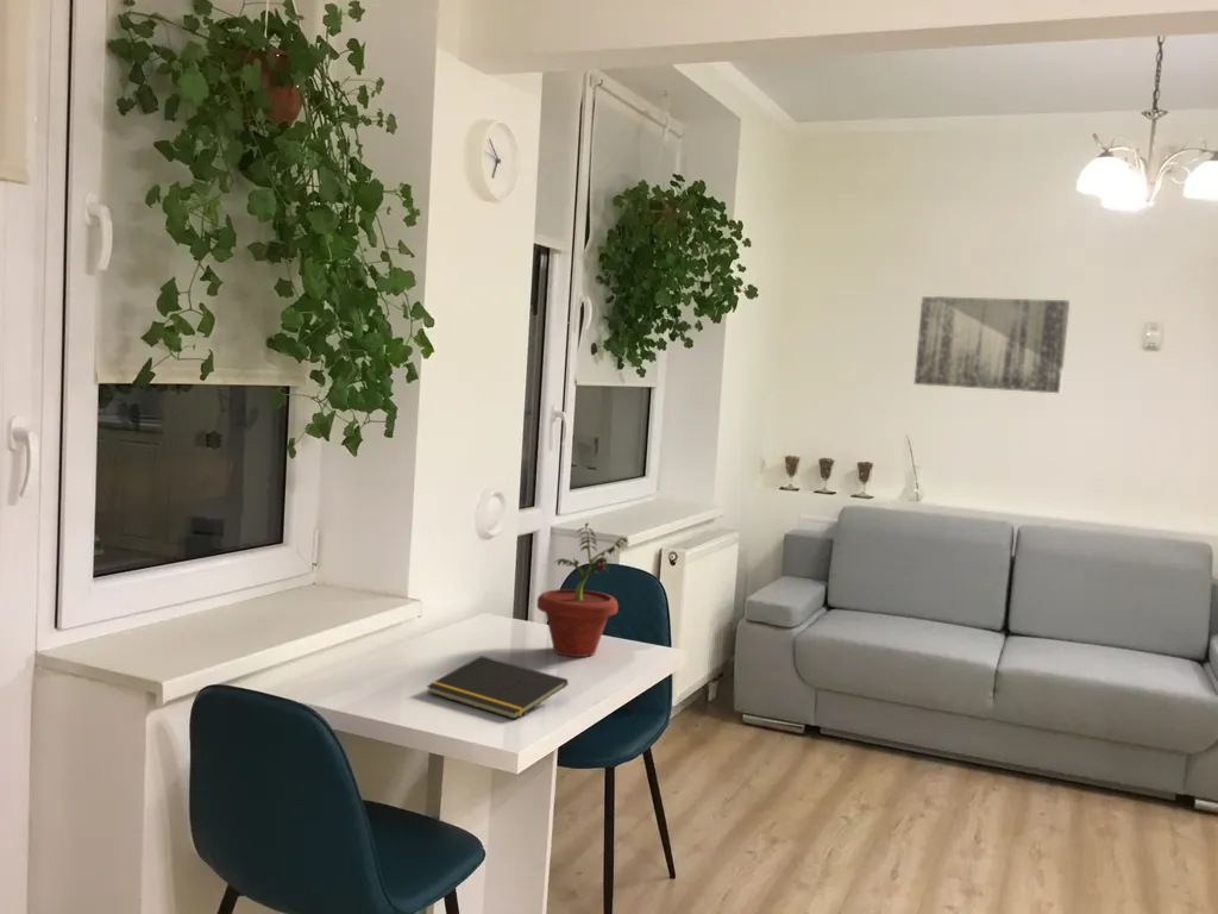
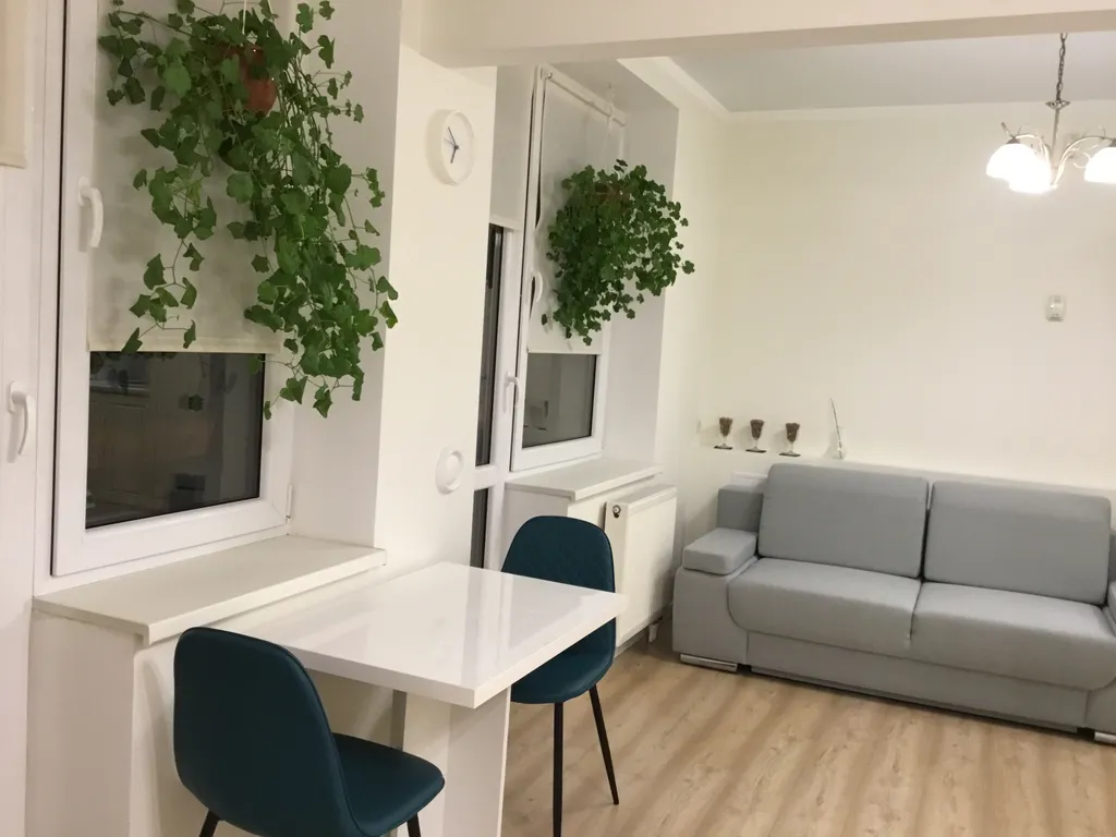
- wall art (990, 343)
- notepad (497, 686)
- potted plant (580, 588)
